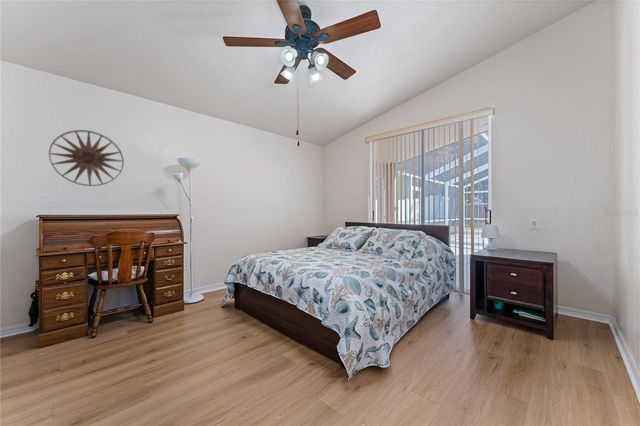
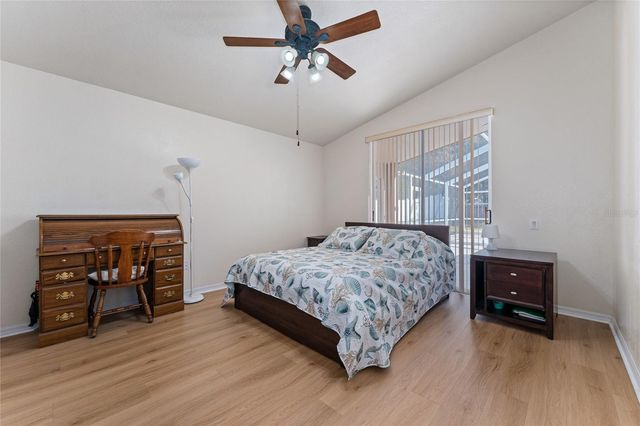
- wall art (88, 158)
